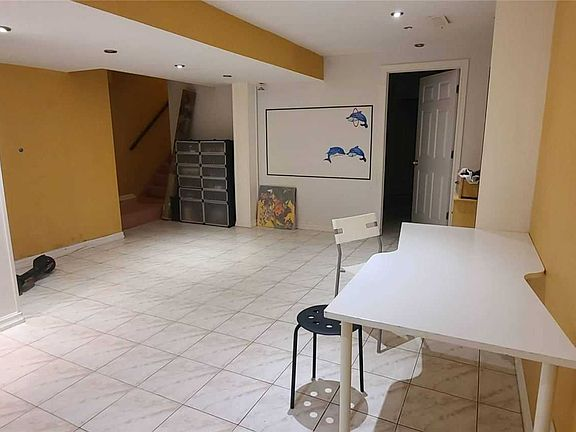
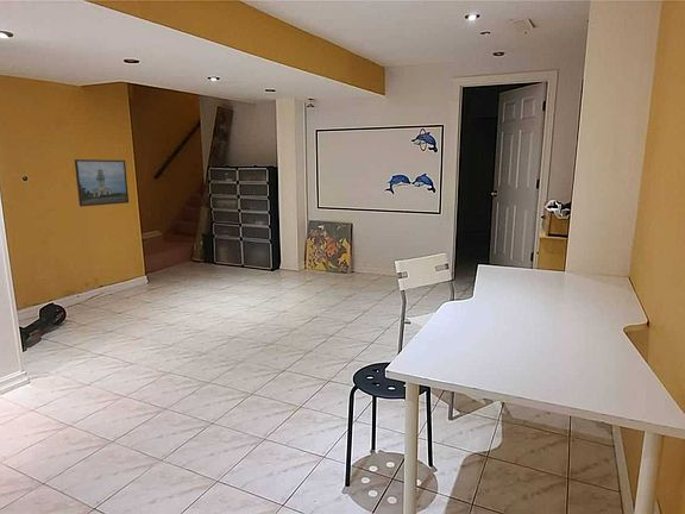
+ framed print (102, 182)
